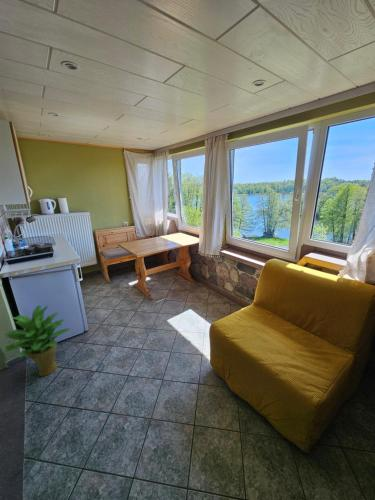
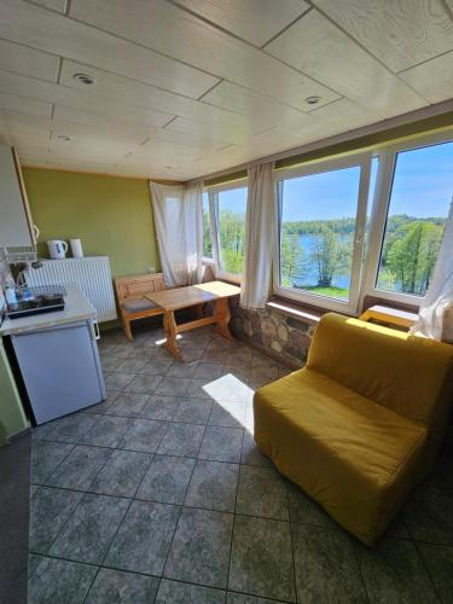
- potted plant (41, 341)
